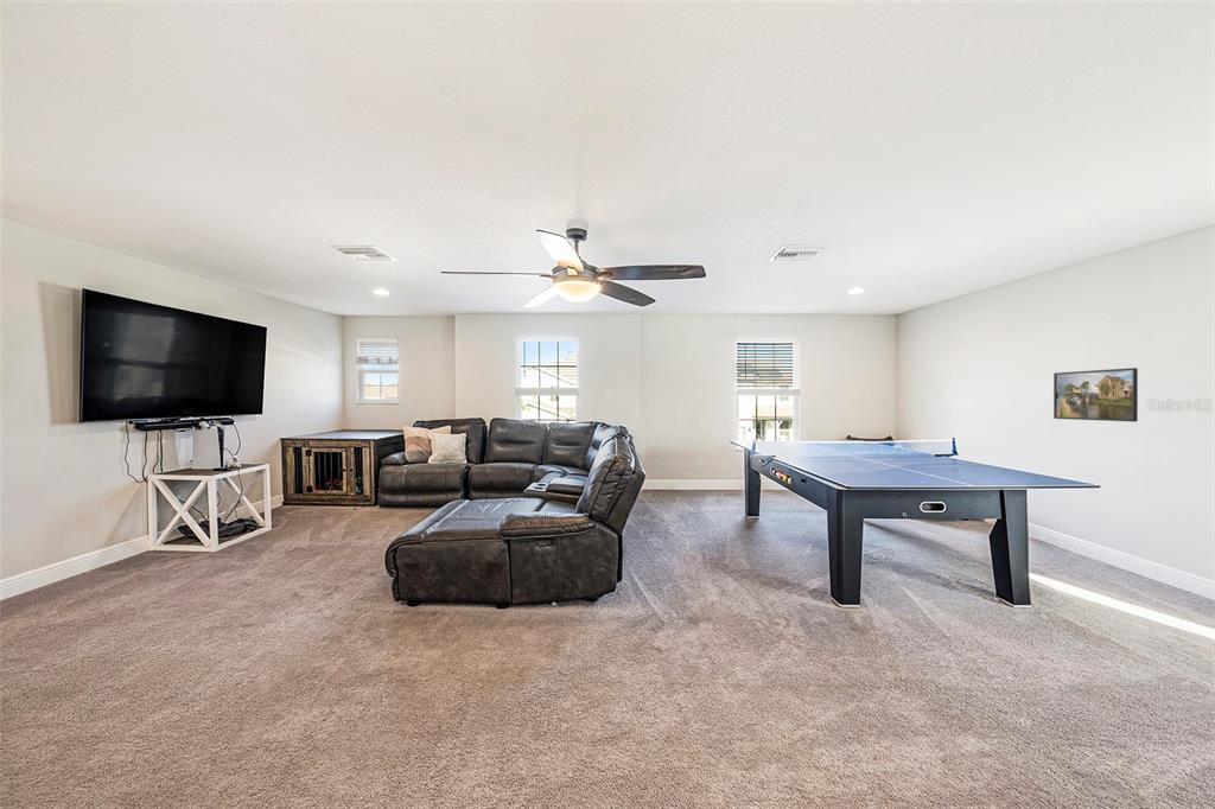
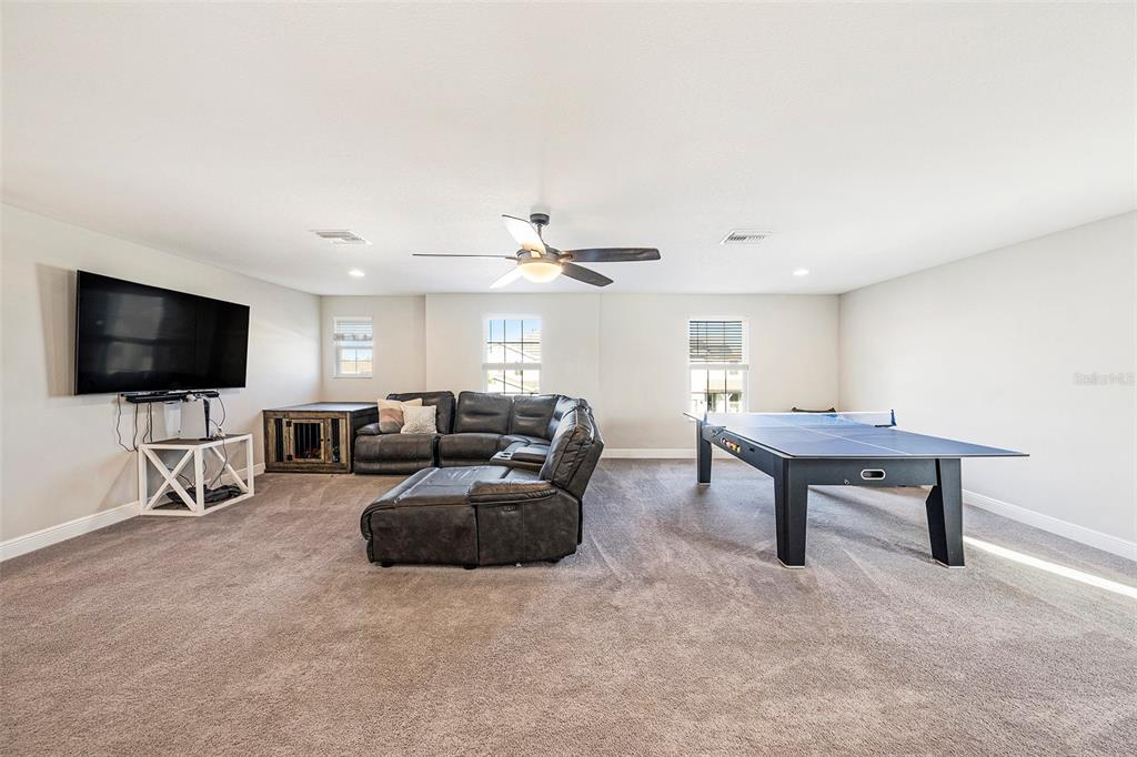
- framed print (1092, 395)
